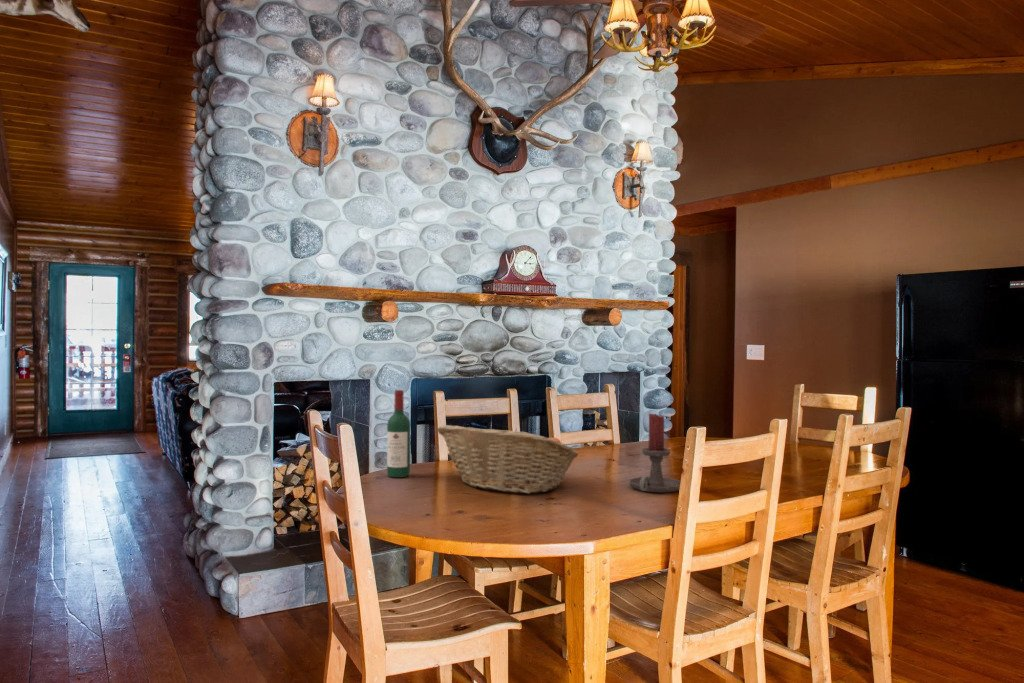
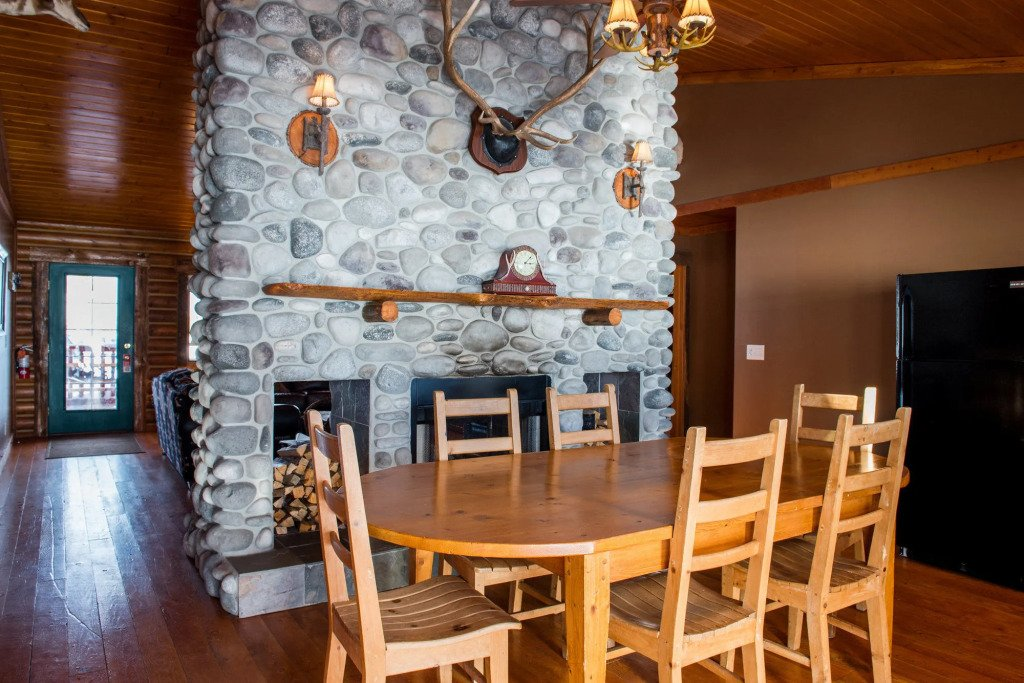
- fruit basket (506, 453)
- wine bottle (398, 432)
- candle holder (653, 451)
